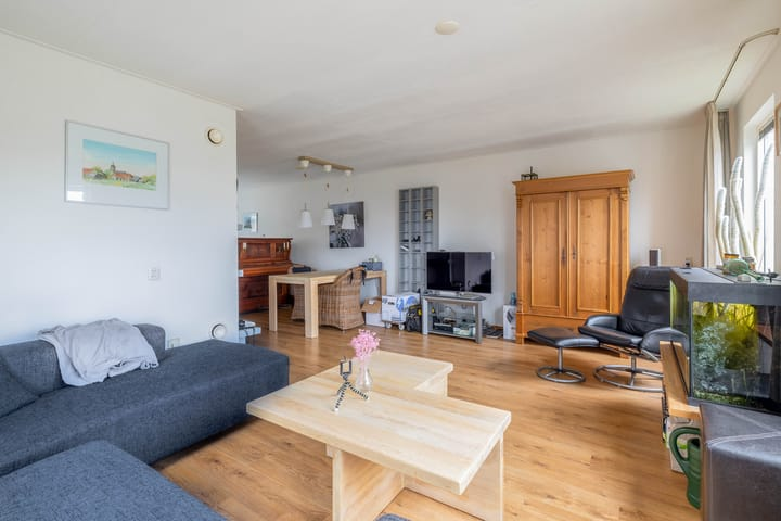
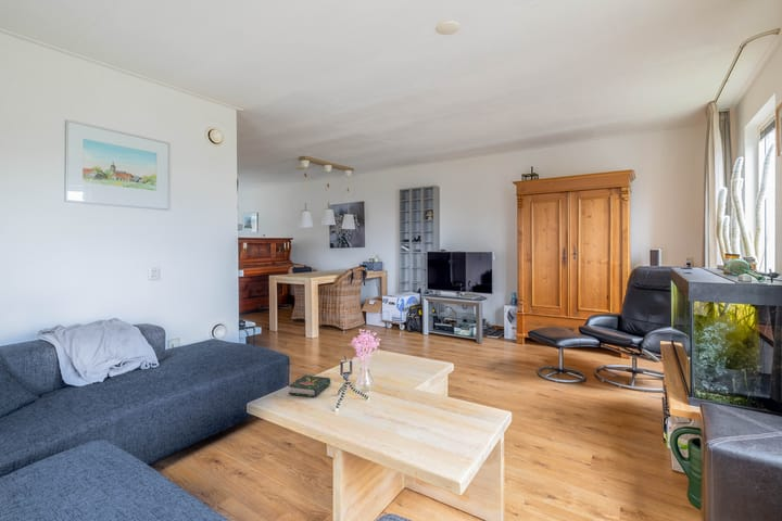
+ book (310, 384)
